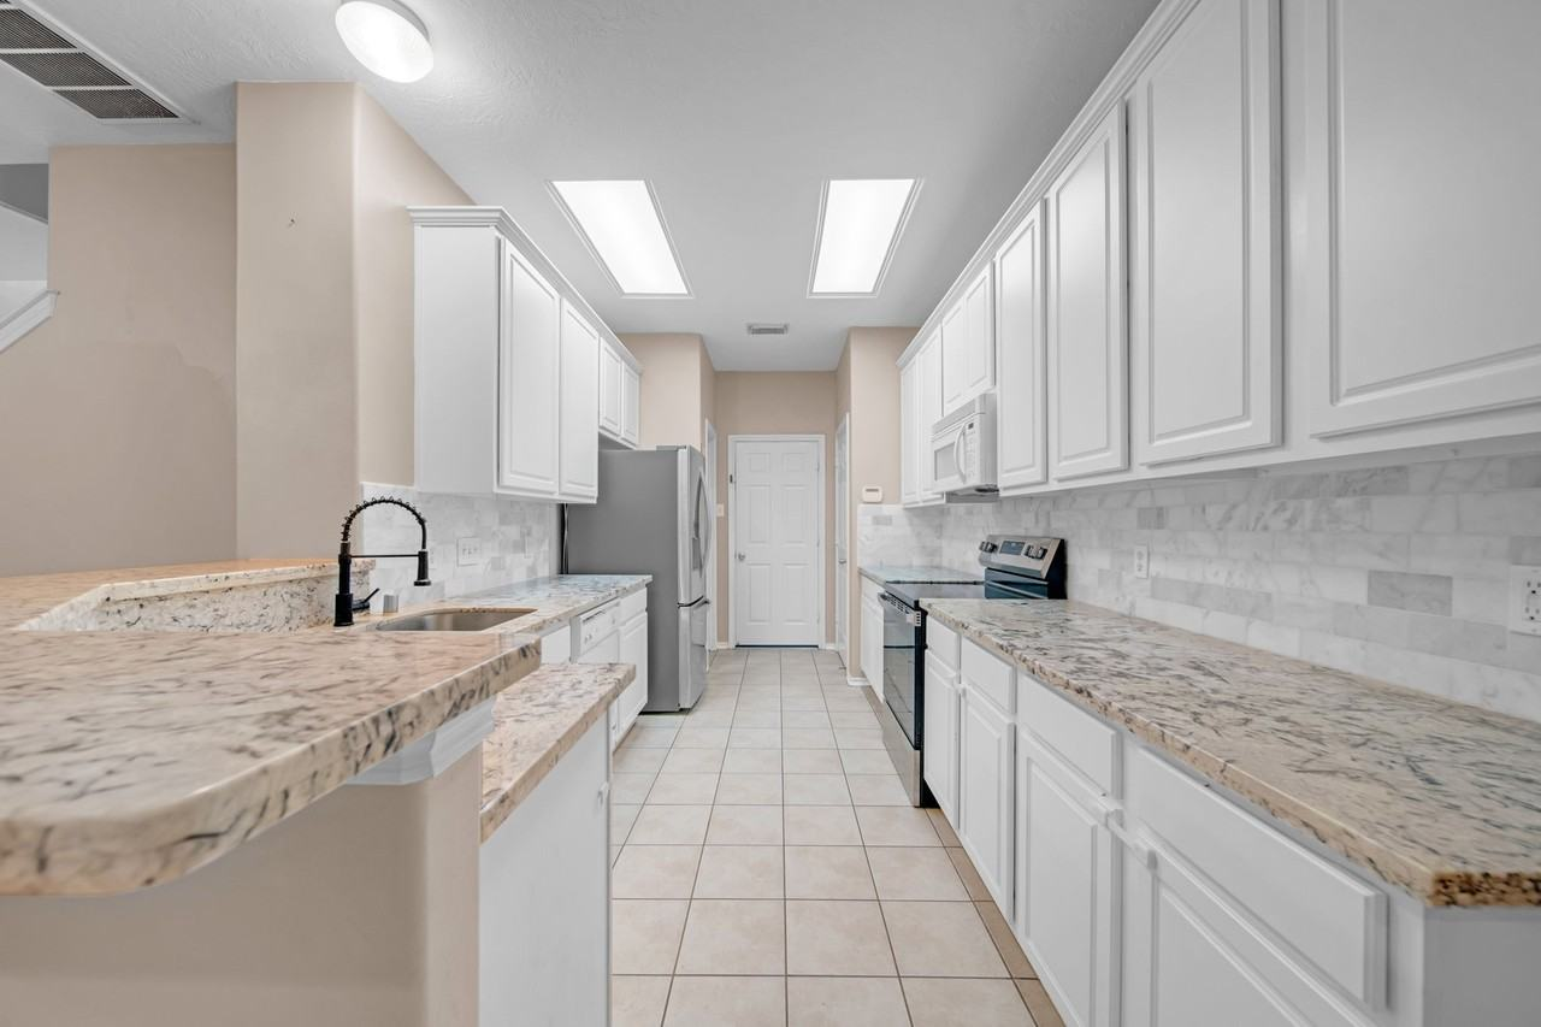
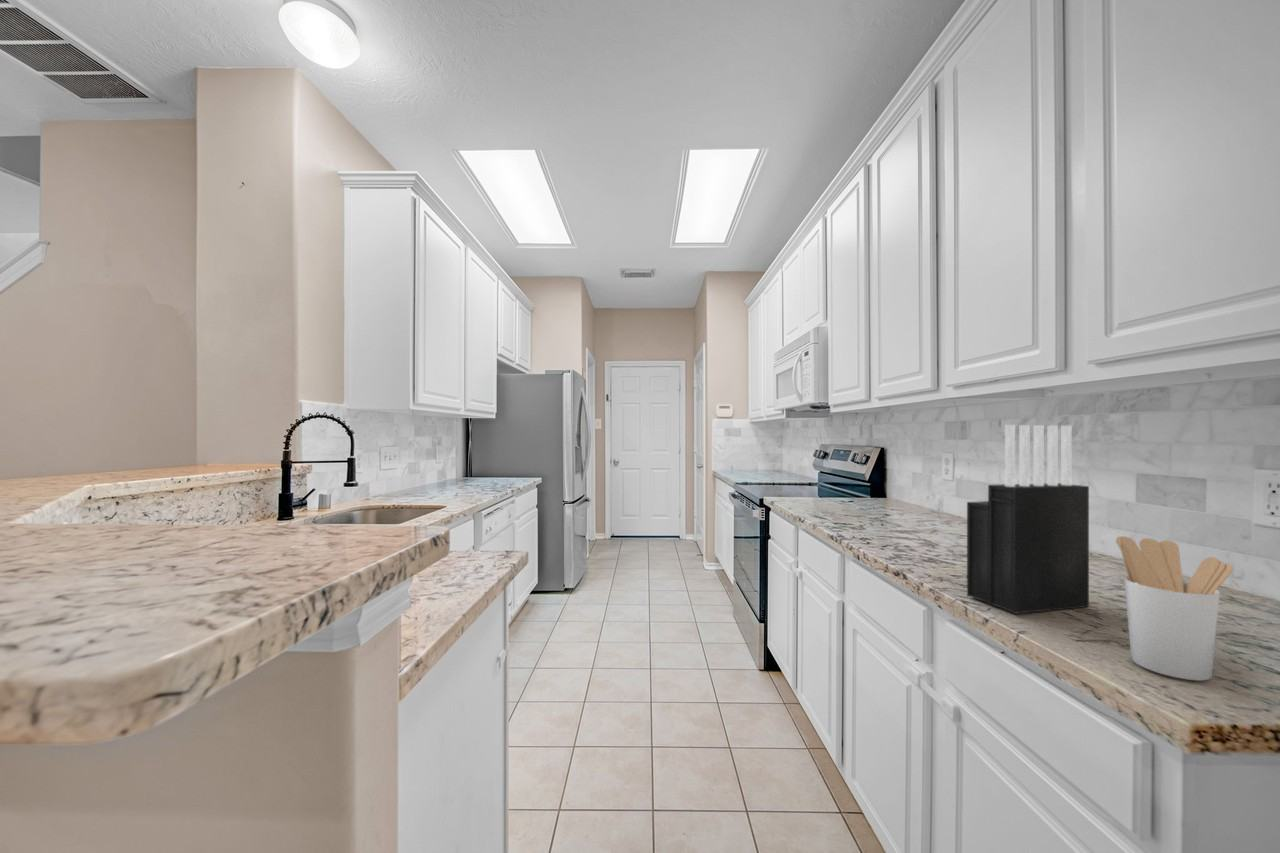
+ utensil holder (1161, 600)
+ knife block (1020, 512)
